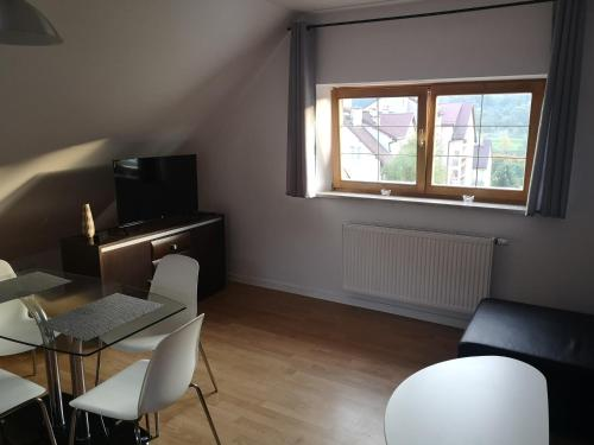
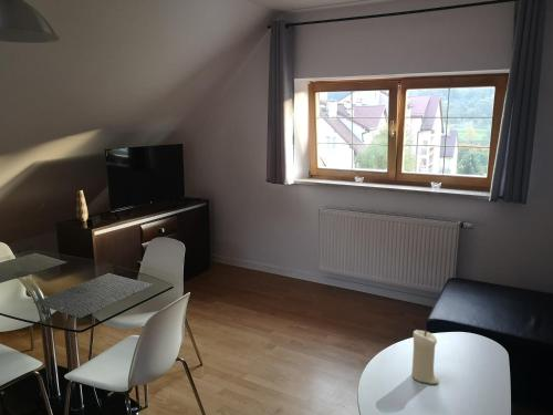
+ candle (425, 354)
